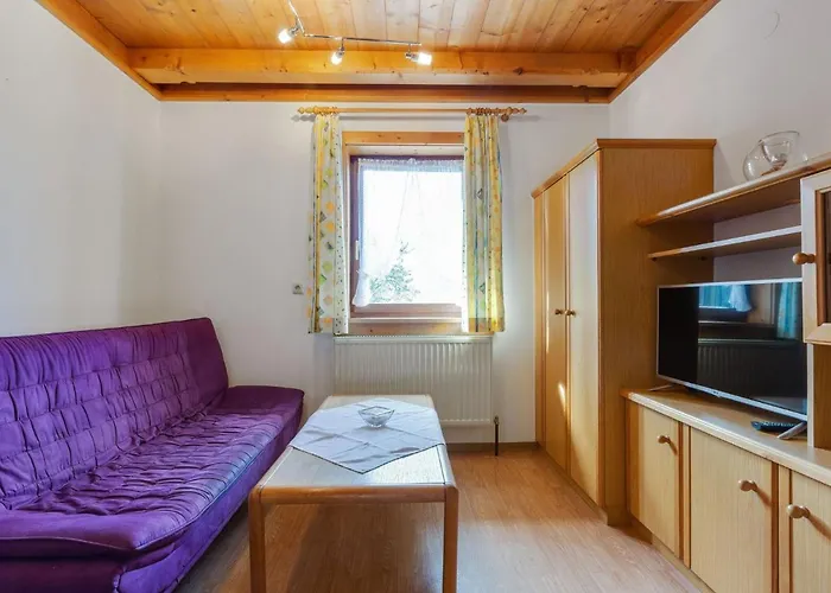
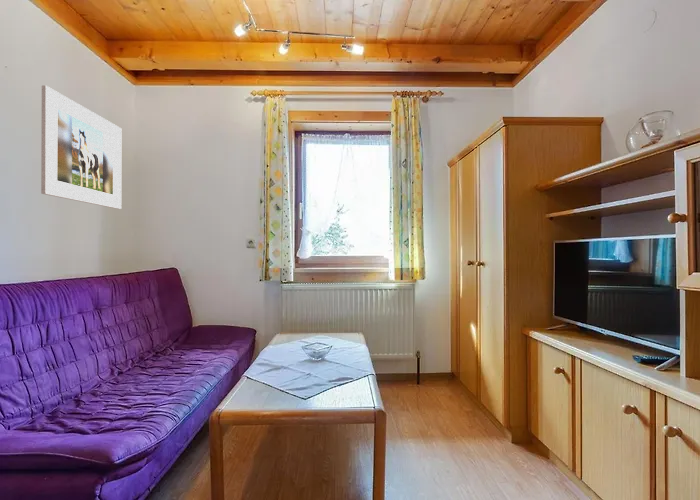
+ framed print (87, 156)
